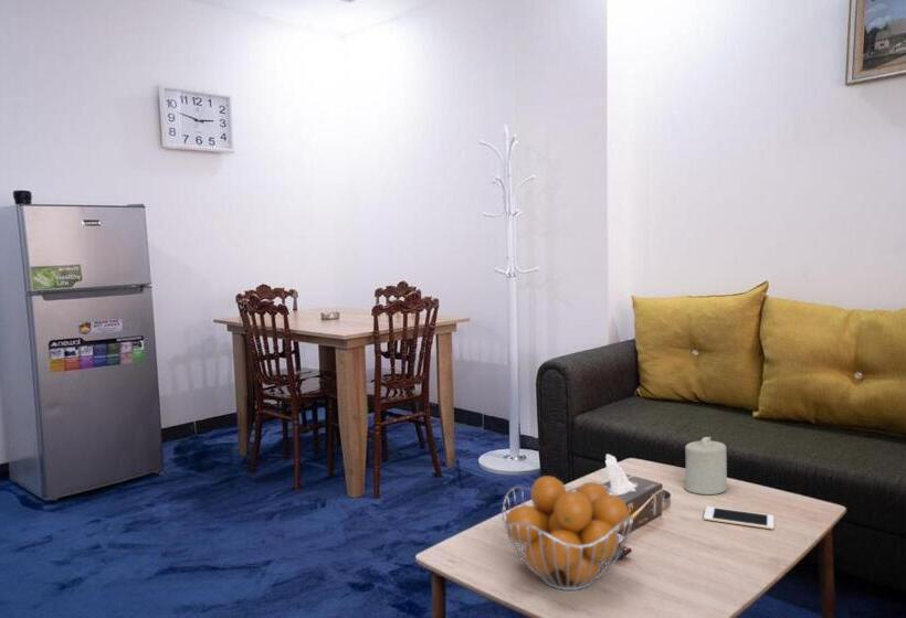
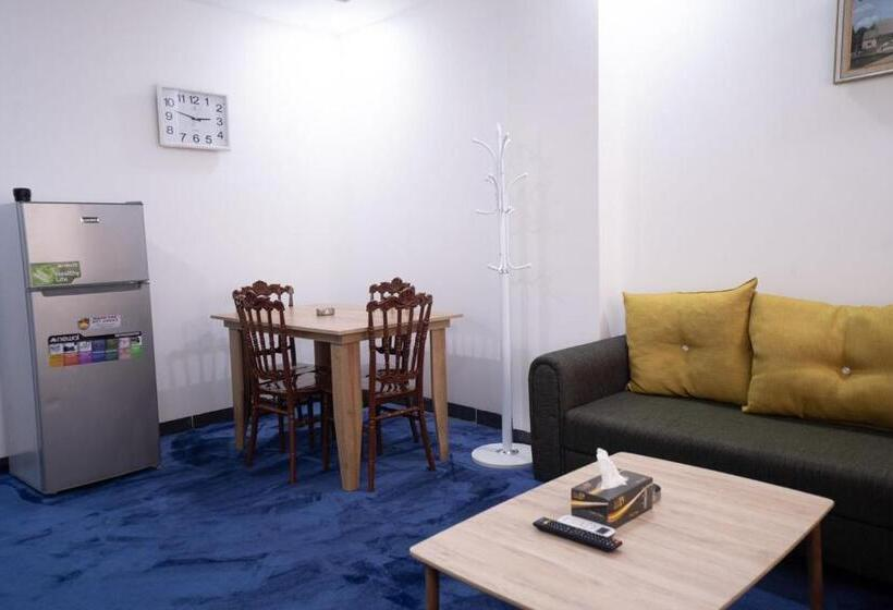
- fruit basket (566, 530)
- cell phone (738, 516)
- candle (705, 462)
